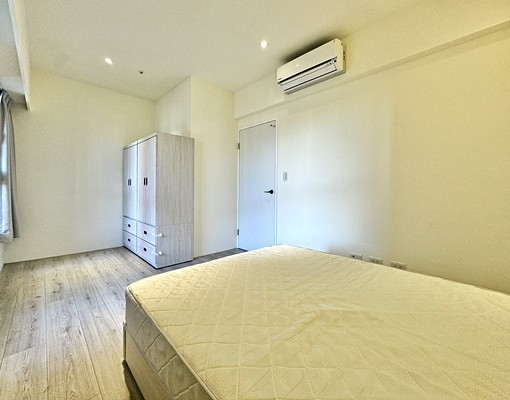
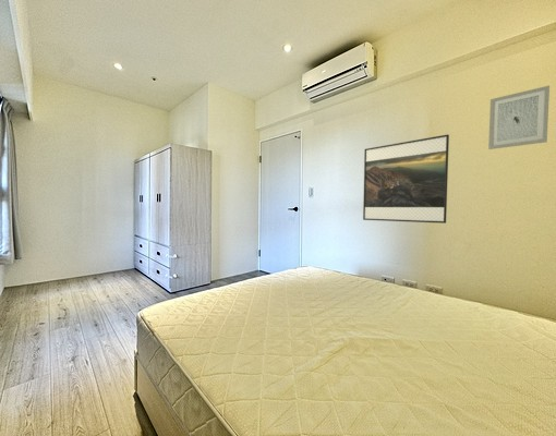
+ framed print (400, 182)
+ wall art (517, 119)
